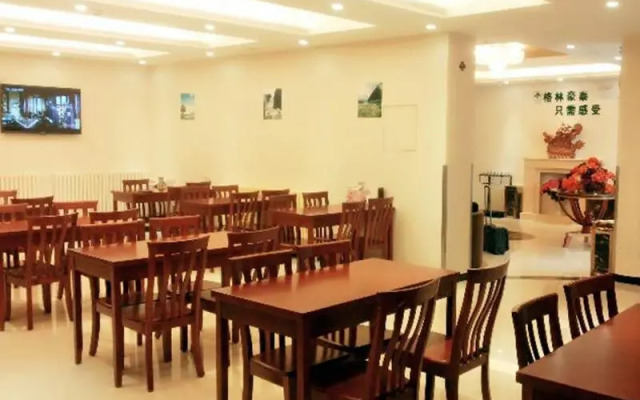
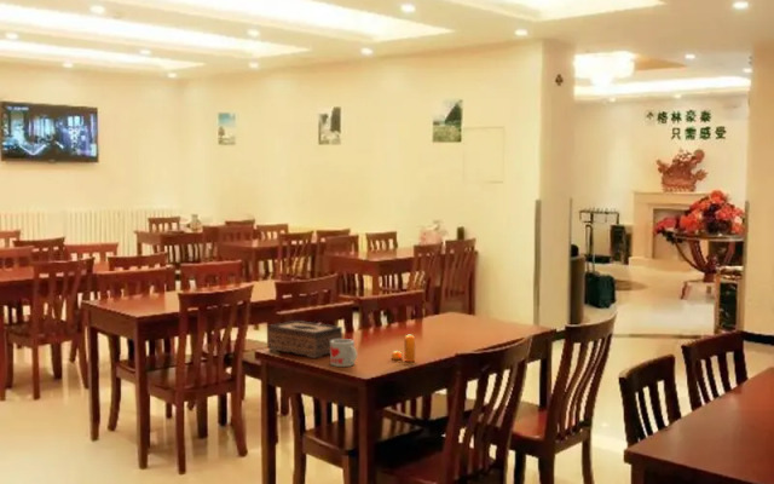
+ pepper shaker (404, 346)
+ tissue box (305, 338)
+ mug (345, 352)
